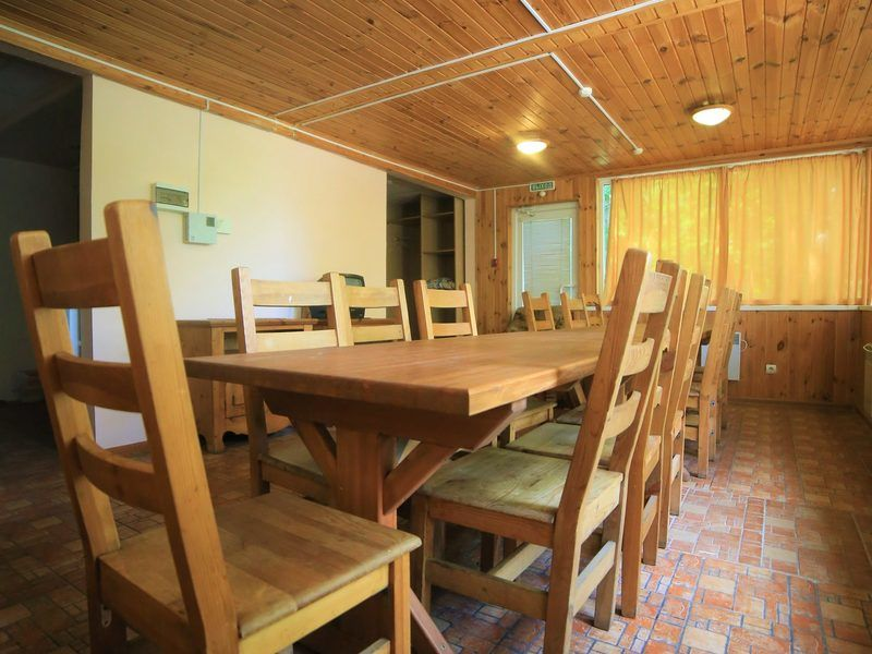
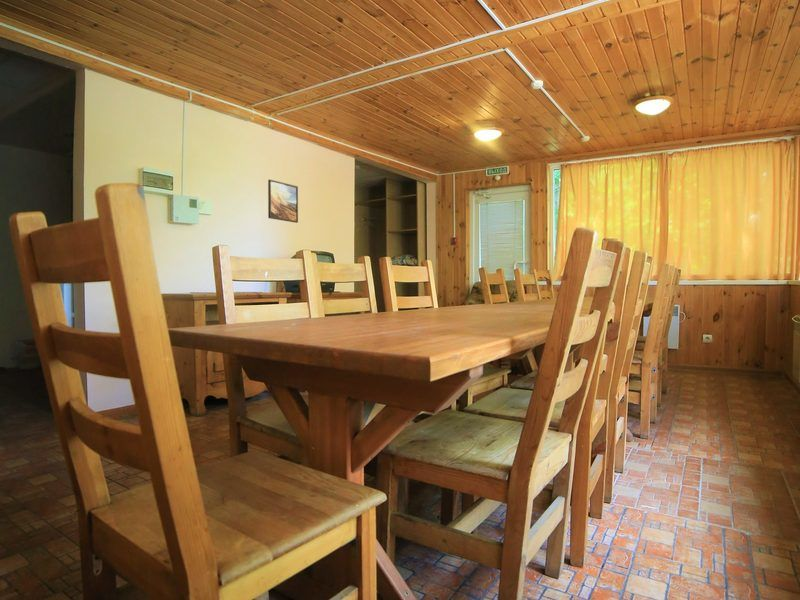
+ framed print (283, 201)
